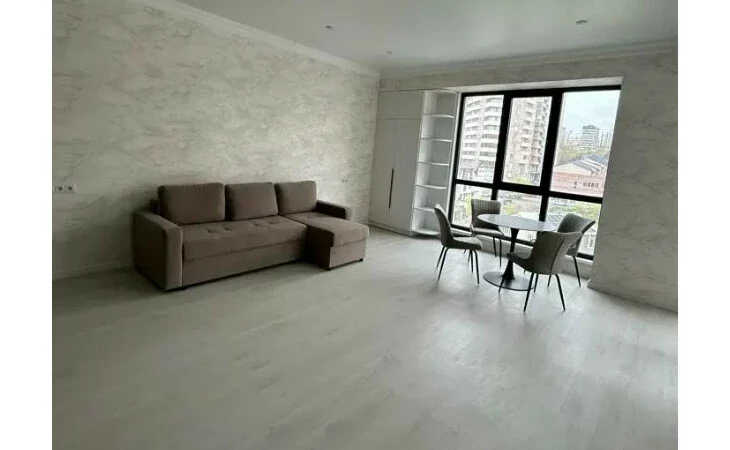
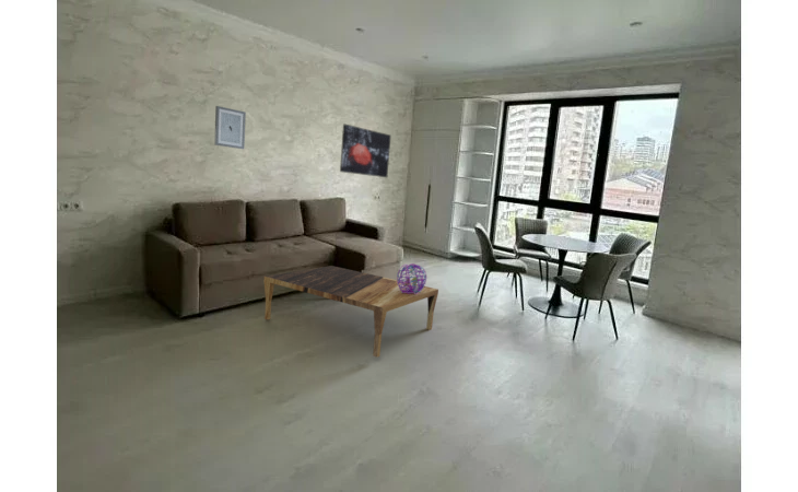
+ wall art (366, 152)
+ wall art (230, 128)
+ coffee table (350, 303)
+ decorative sphere (411, 277)
